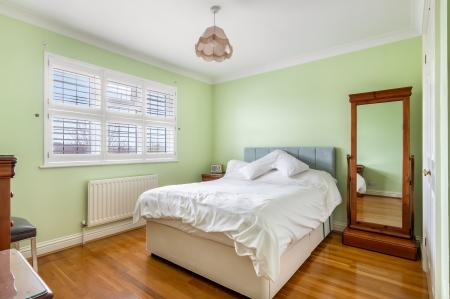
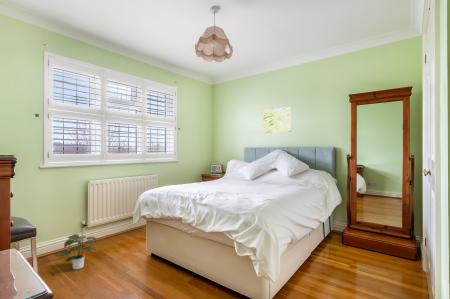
+ wall art (276, 120)
+ potted plant (78, 250)
